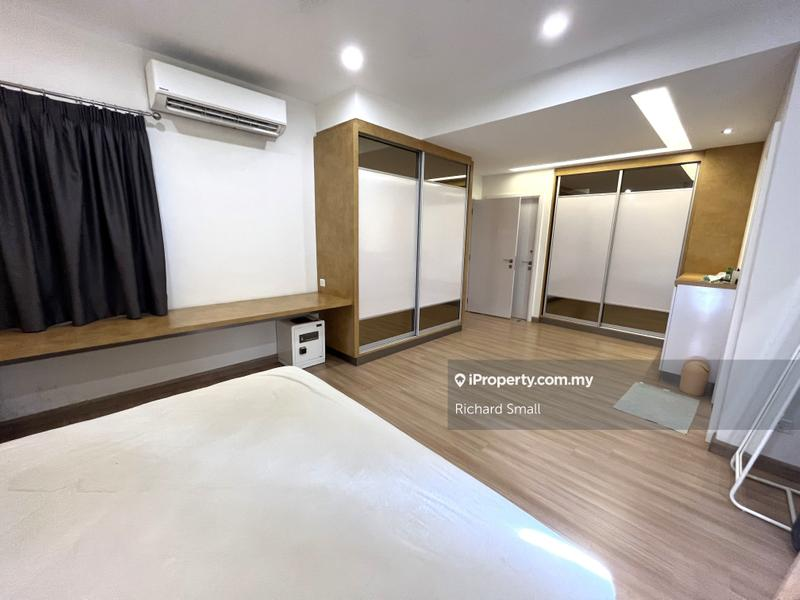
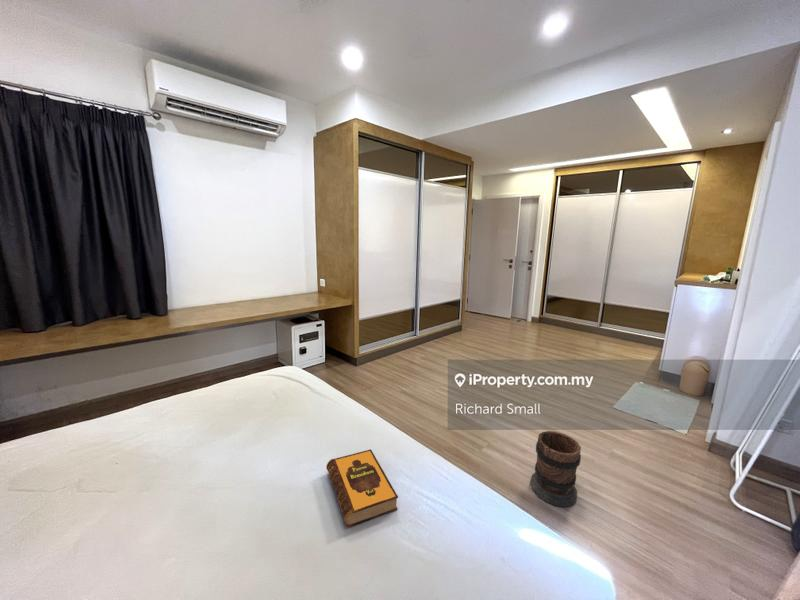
+ wooden barrel (558, 464)
+ hardback book (359, 483)
